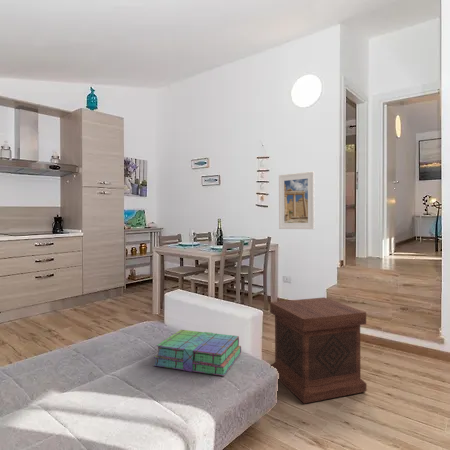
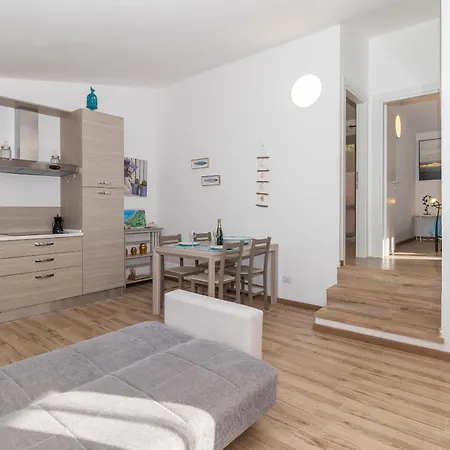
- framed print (296, 201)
- side table (315, 343)
- stack of books (199, 349)
